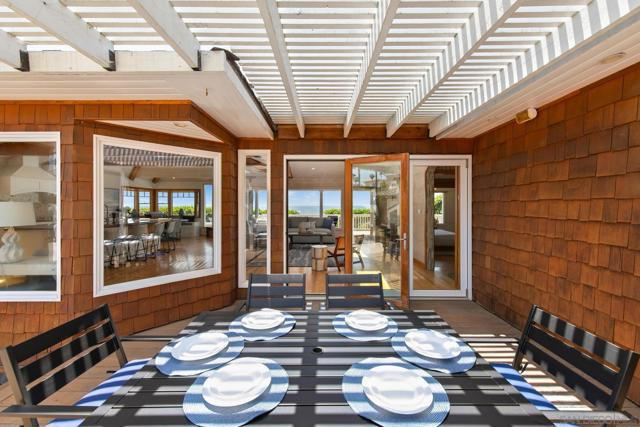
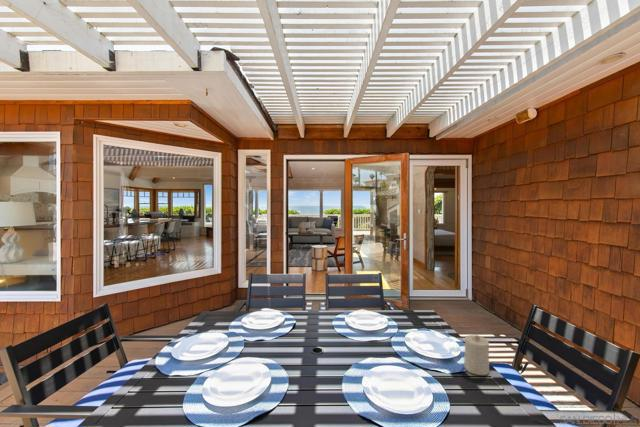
+ candle (476, 351)
